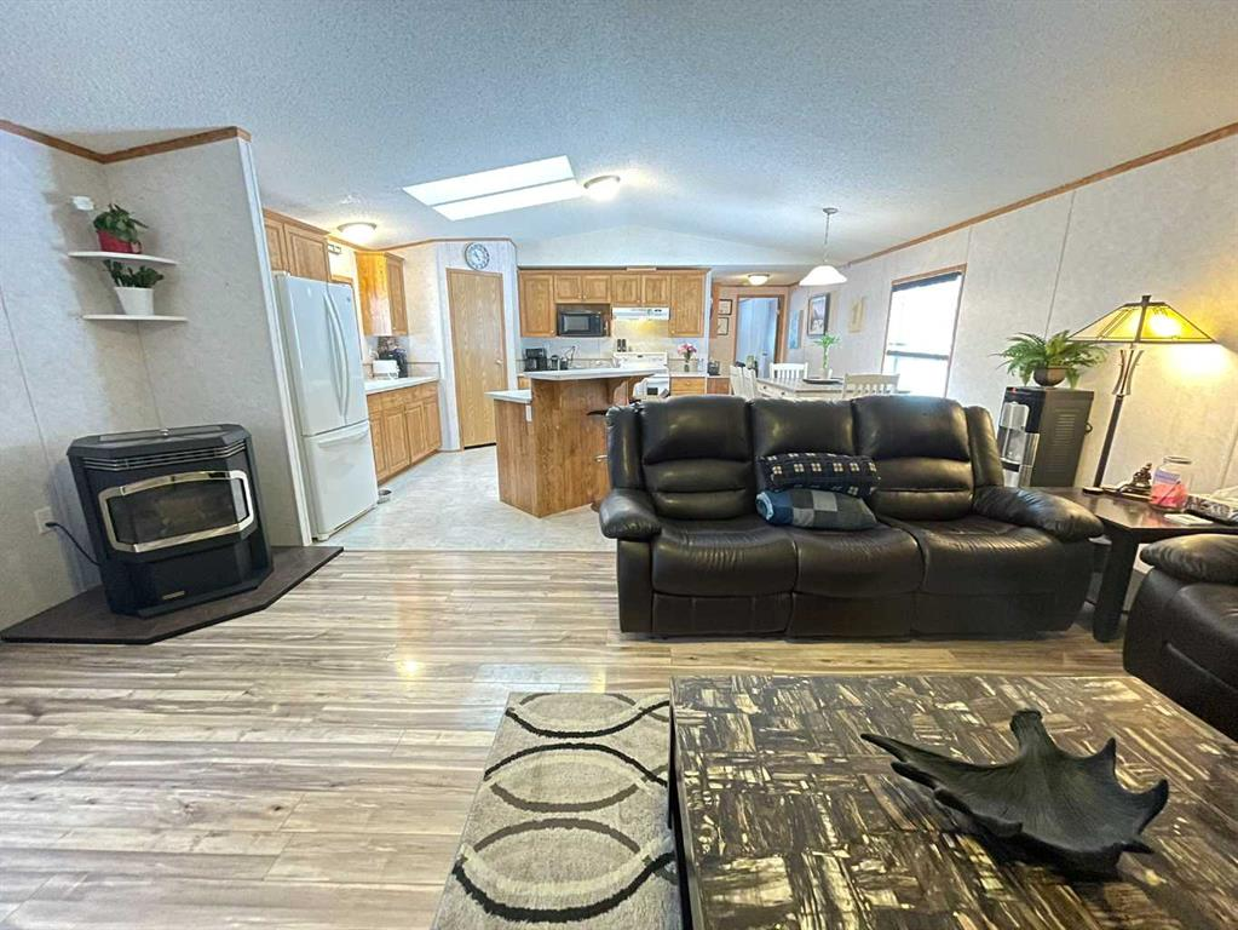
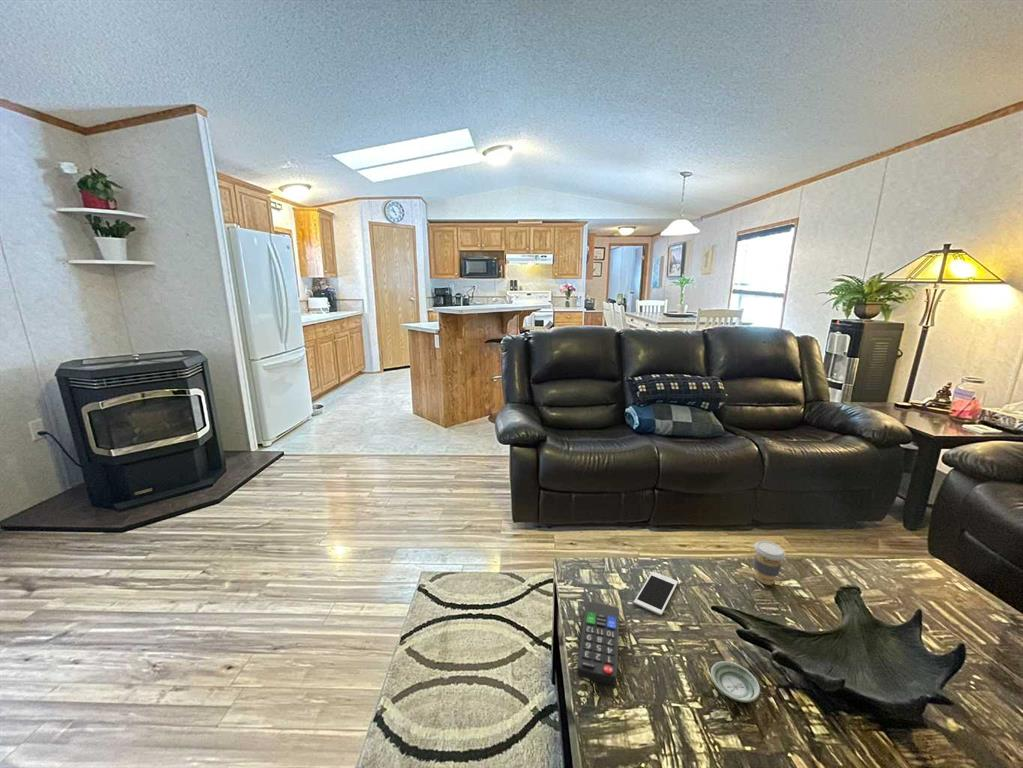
+ saucer (734, 683)
+ coffee cup (767, 563)
+ remote control (599, 638)
+ cell phone (656, 592)
